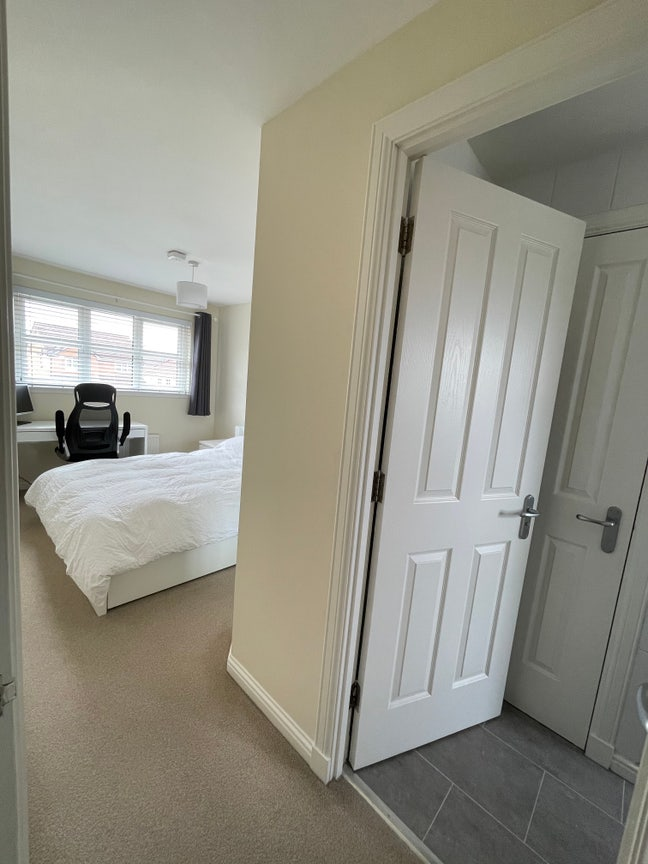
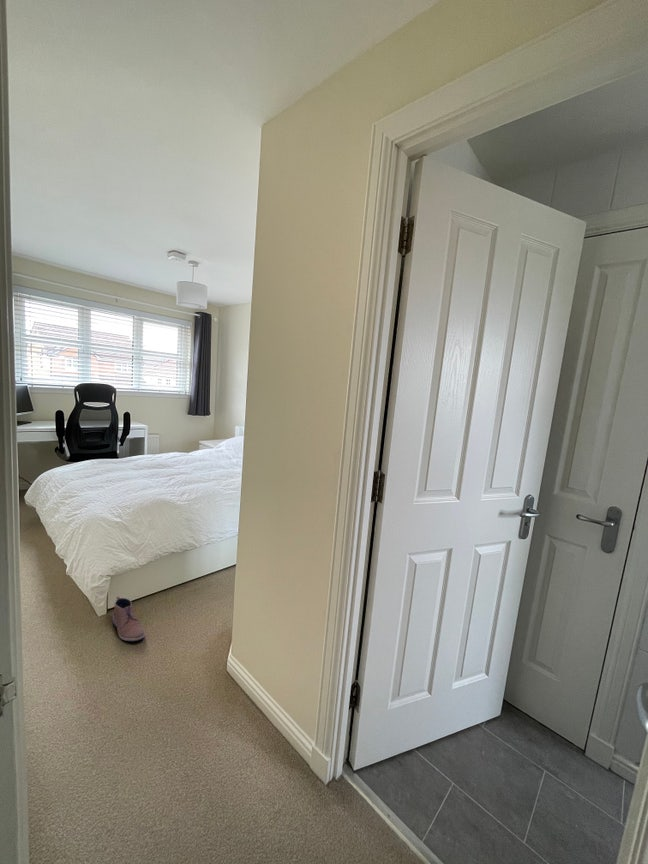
+ shoe (127, 619)
